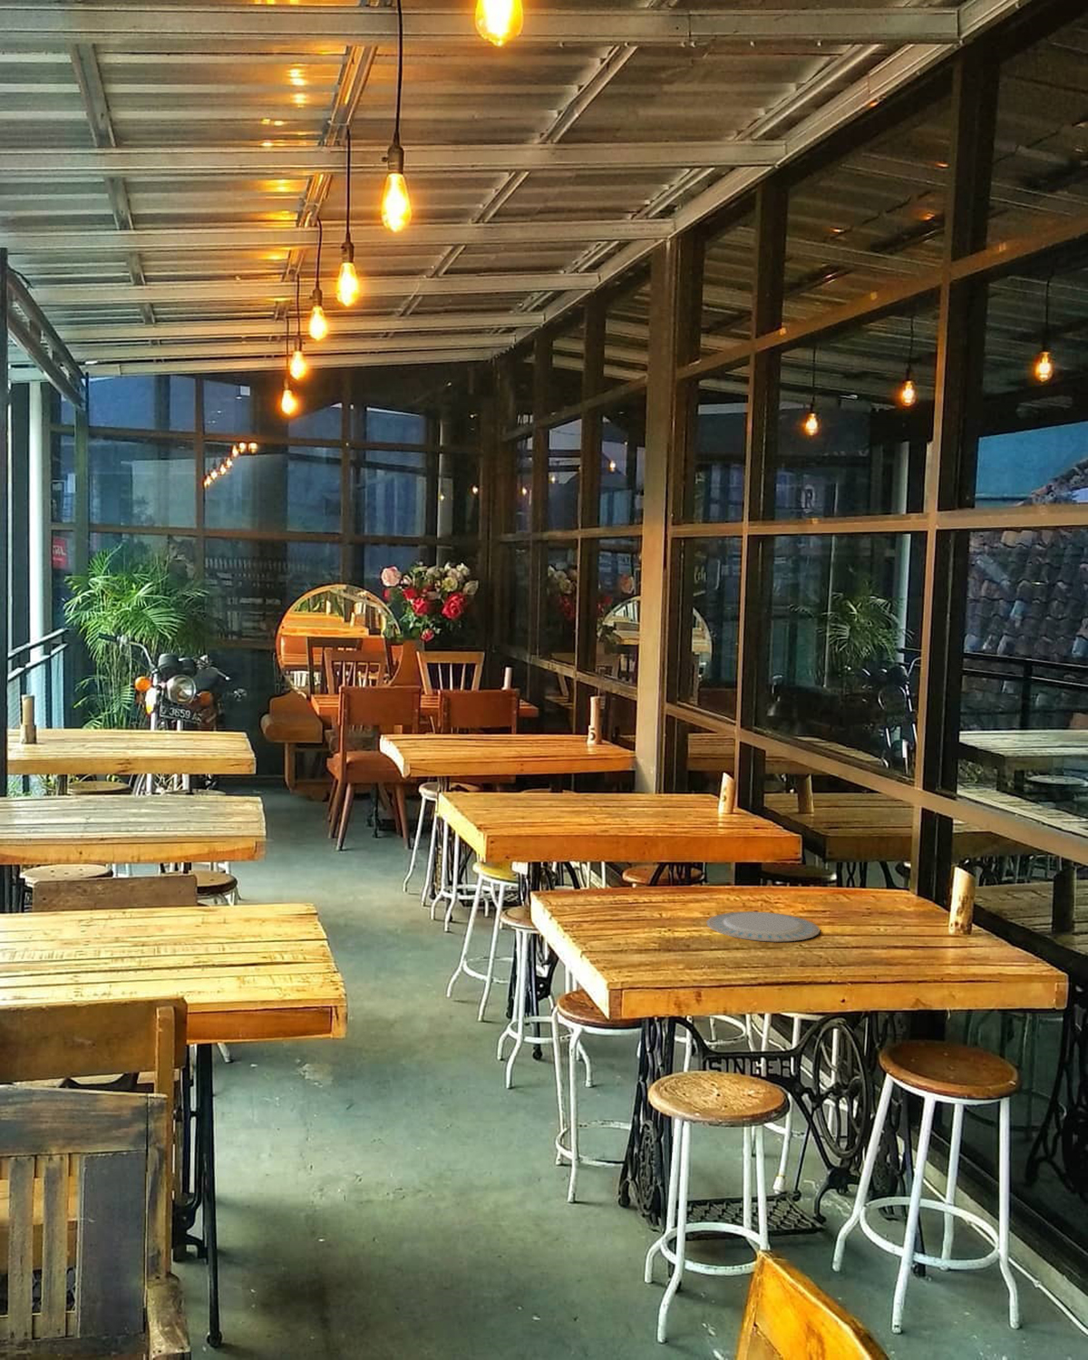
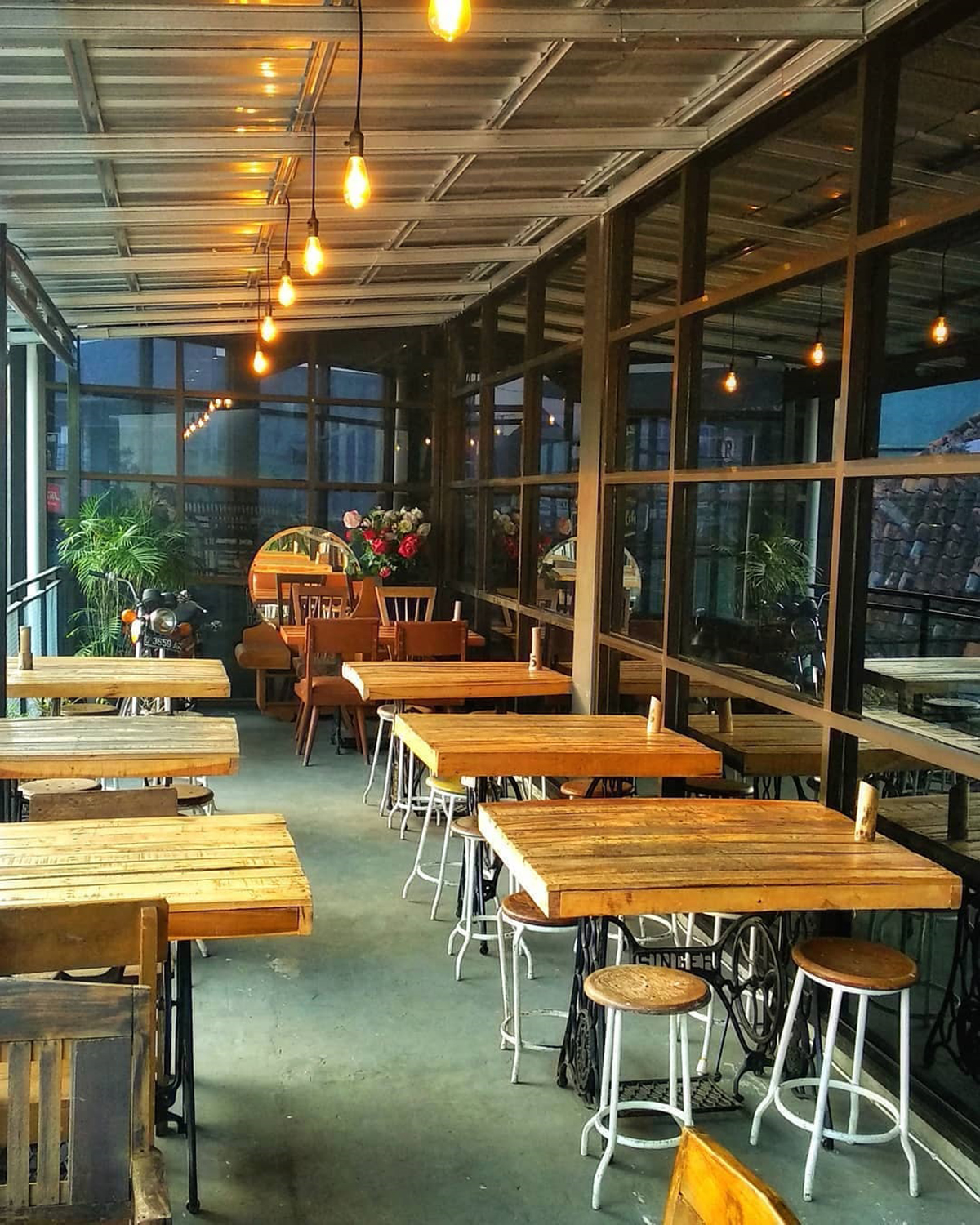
- chinaware (763, 923)
